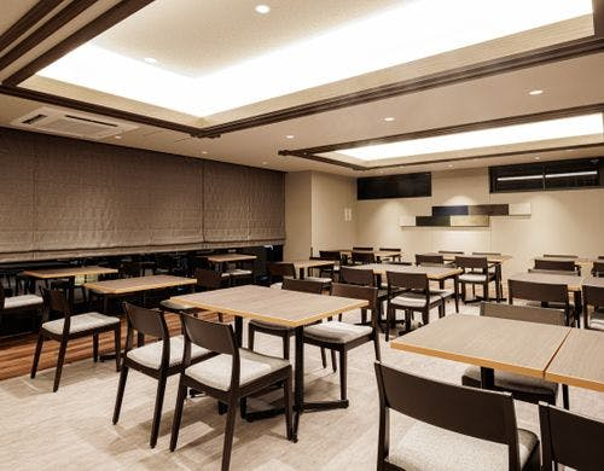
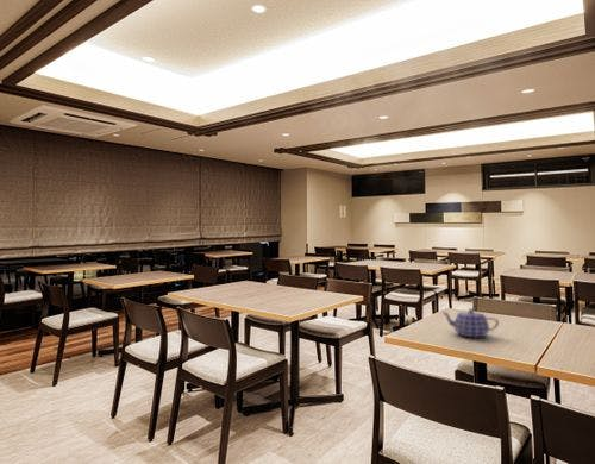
+ teapot (469, 321)
